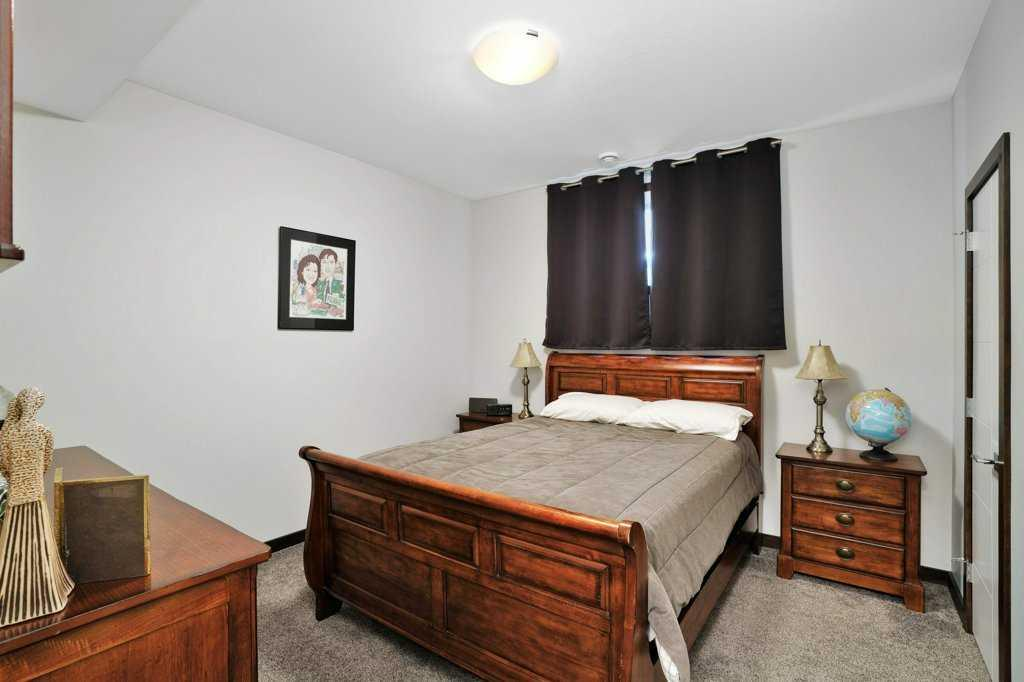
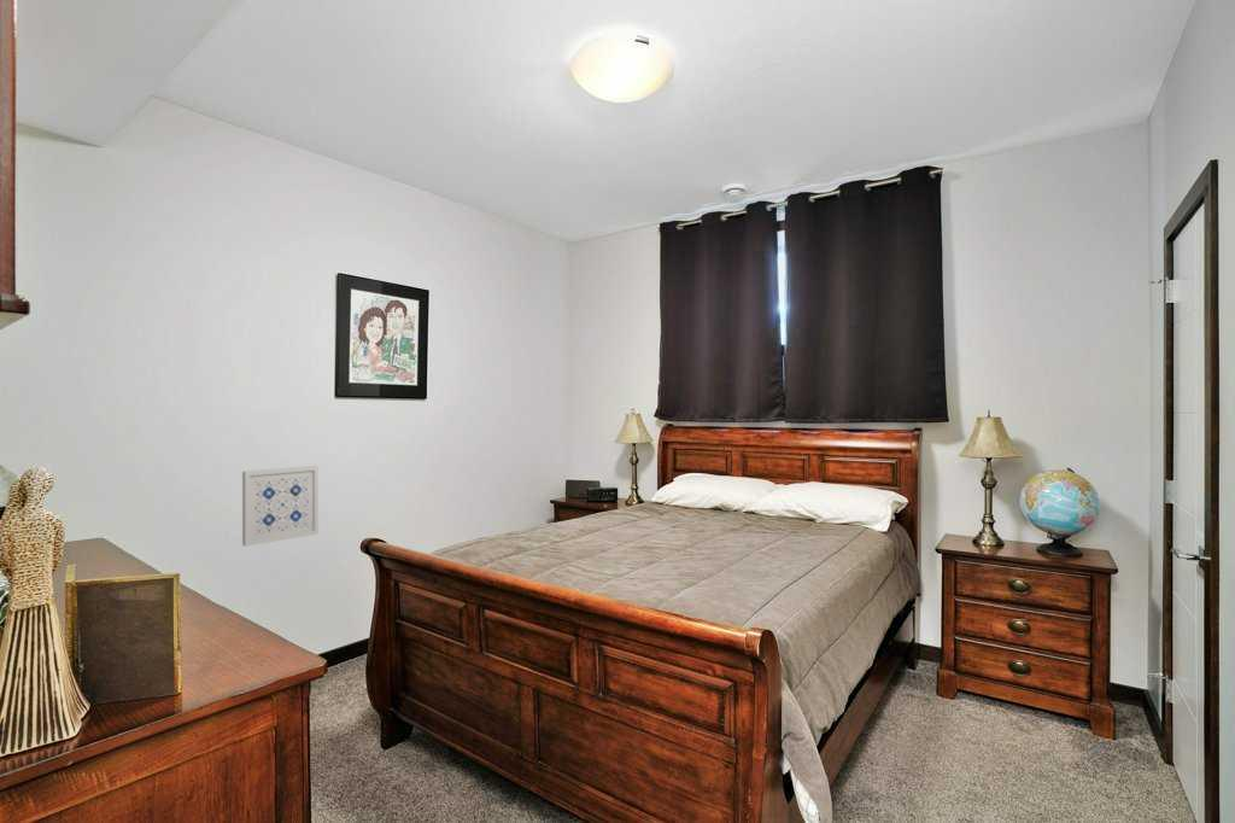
+ wall art (281, 503)
